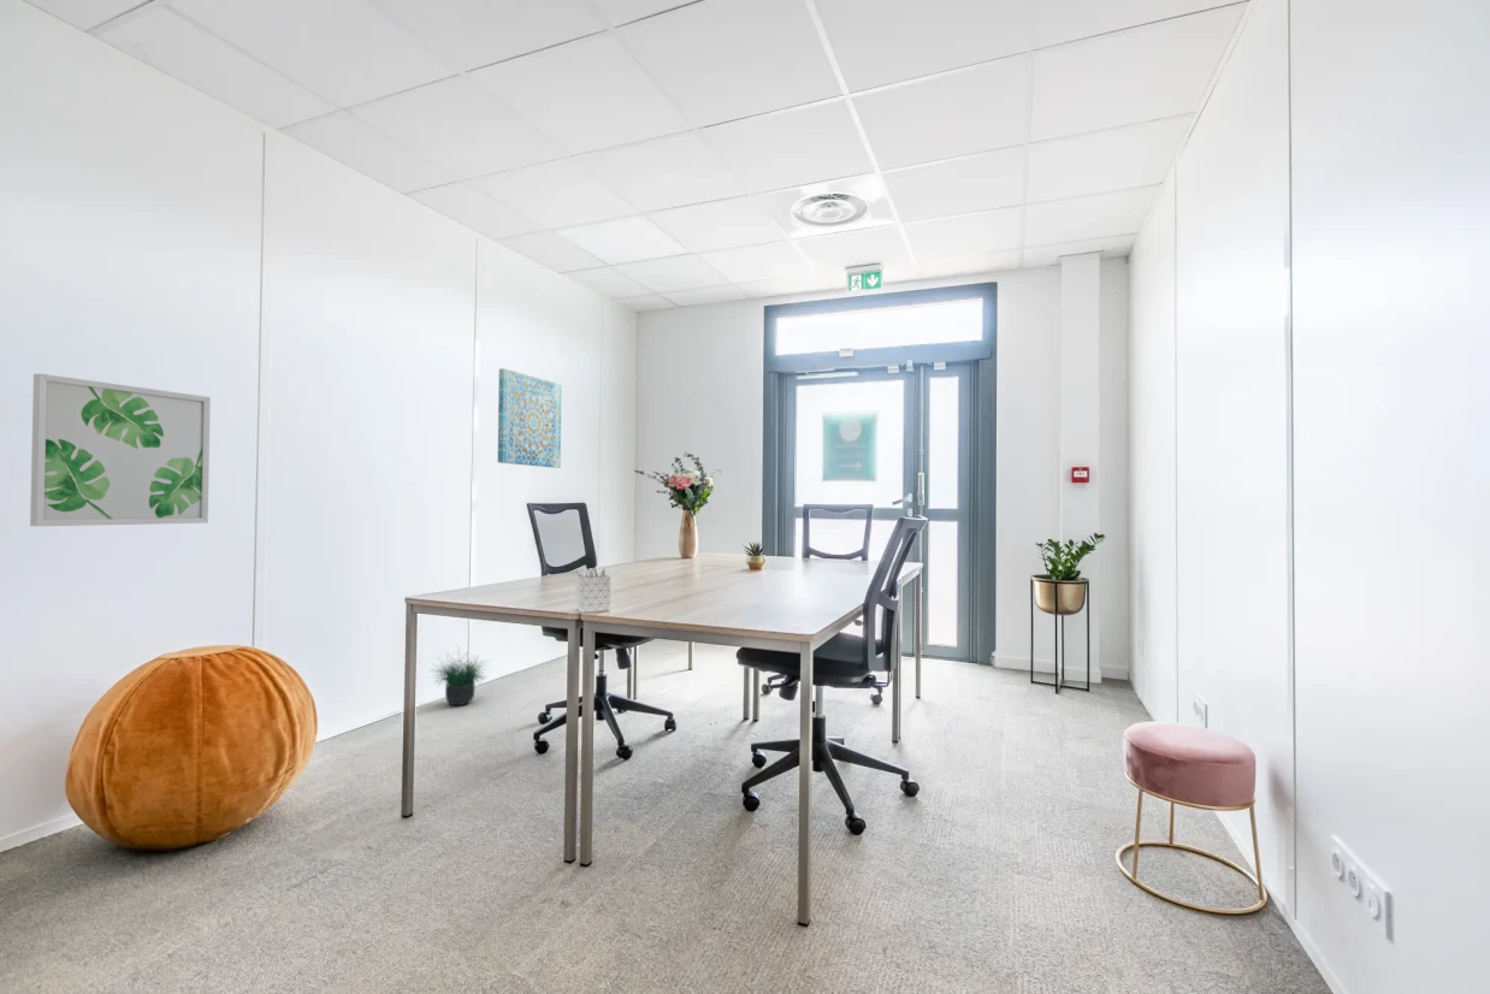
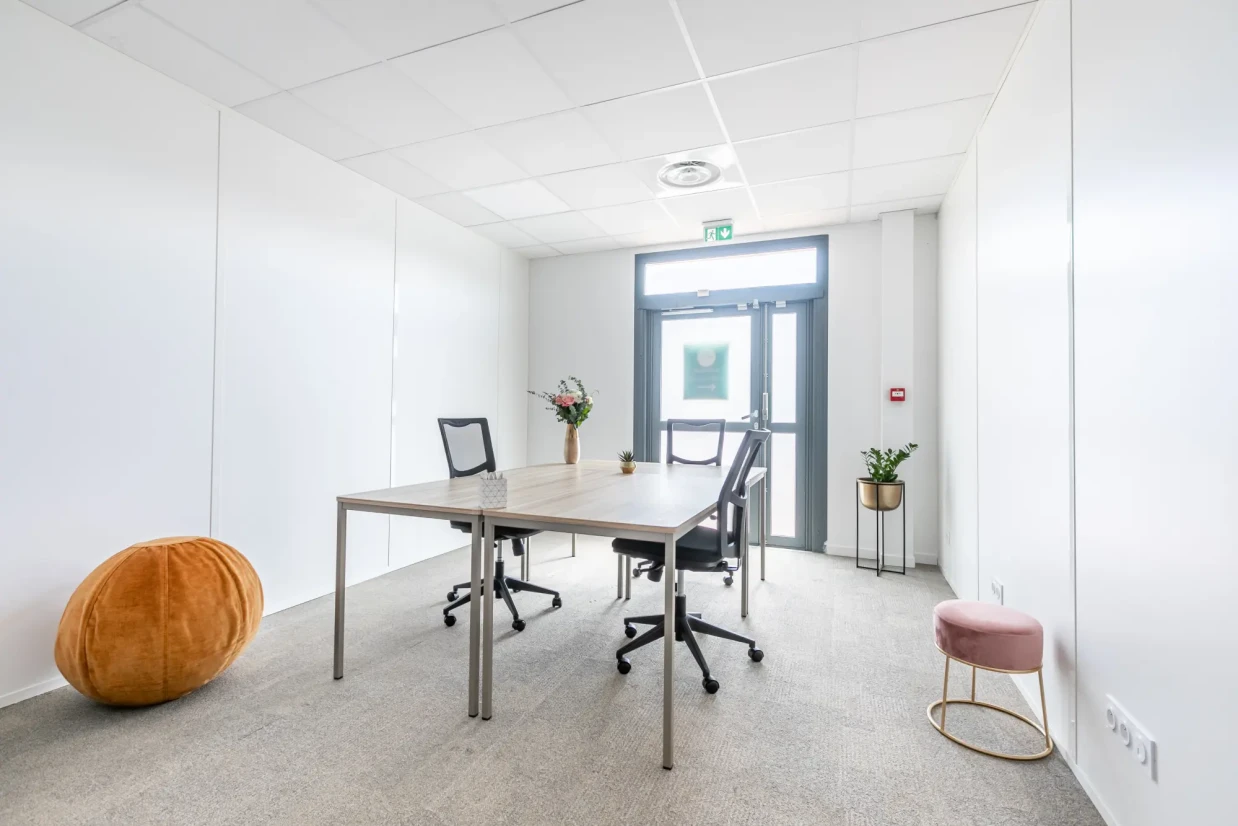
- wall art (531, 421)
- wall art (129, 455)
- potted plant (461, 673)
